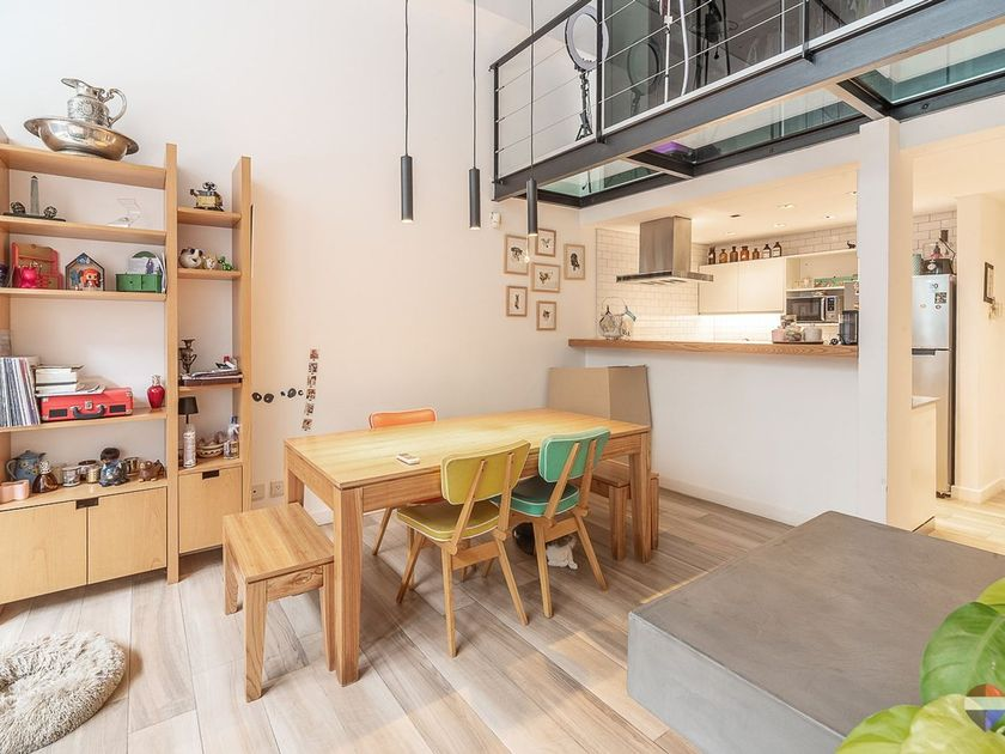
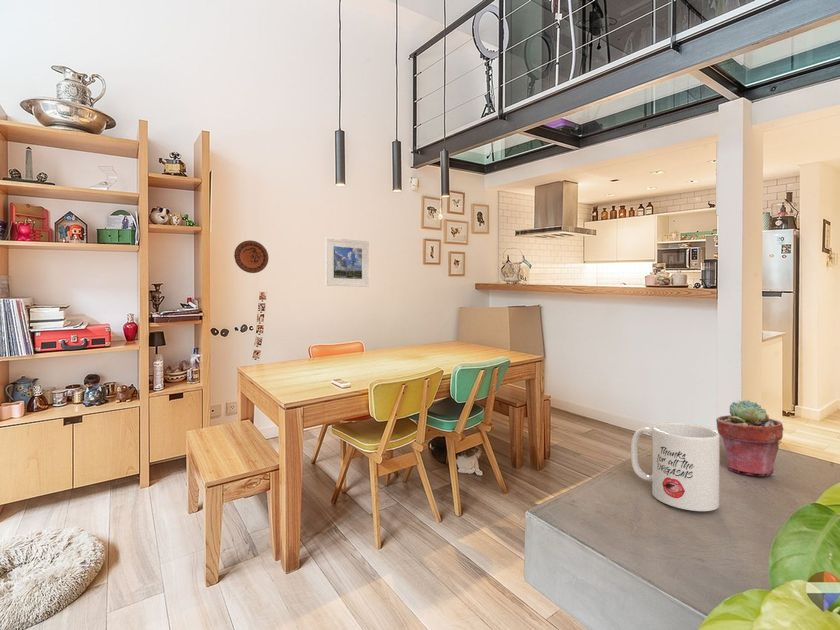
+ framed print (347, 263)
+ decorative plate (251, 256)
+ mug (671, 460)
+ potted succulent (748, 434)
